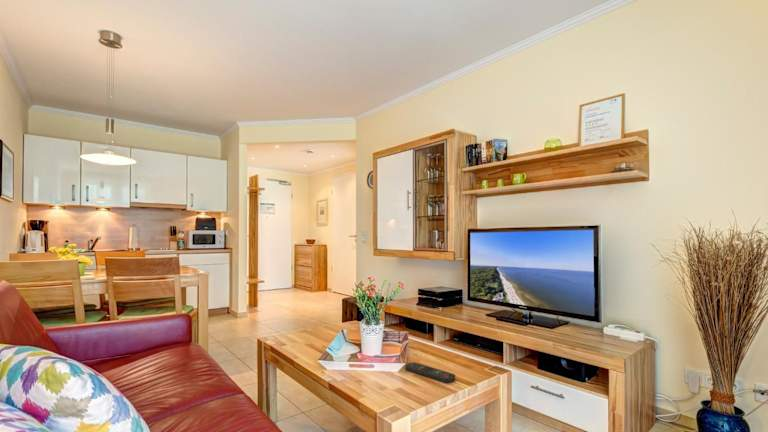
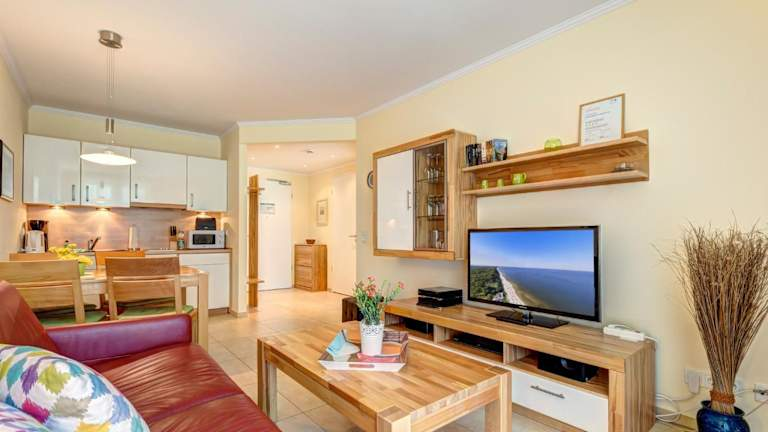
- remote control (429, 371)
